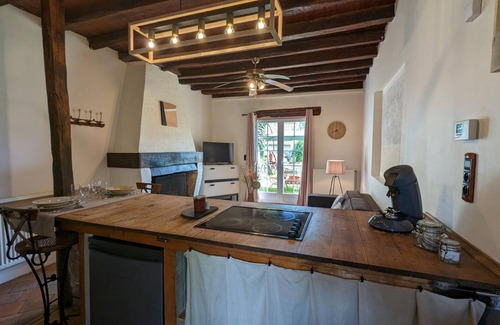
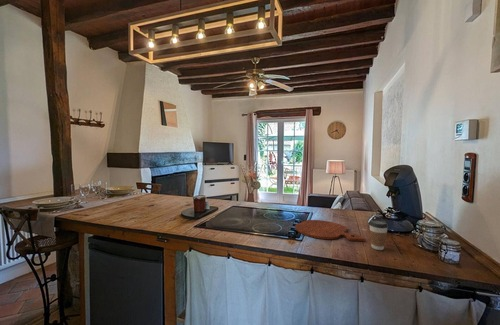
+ cutting board (329, 230)
+ coffee cup (378, 234)
